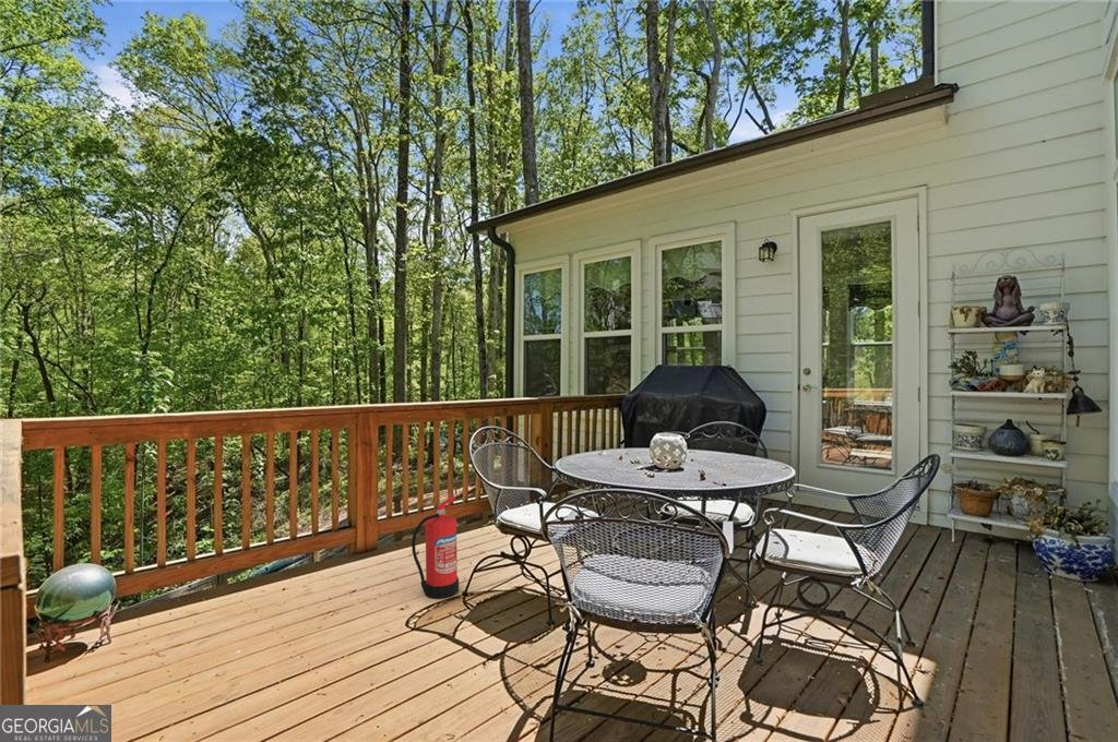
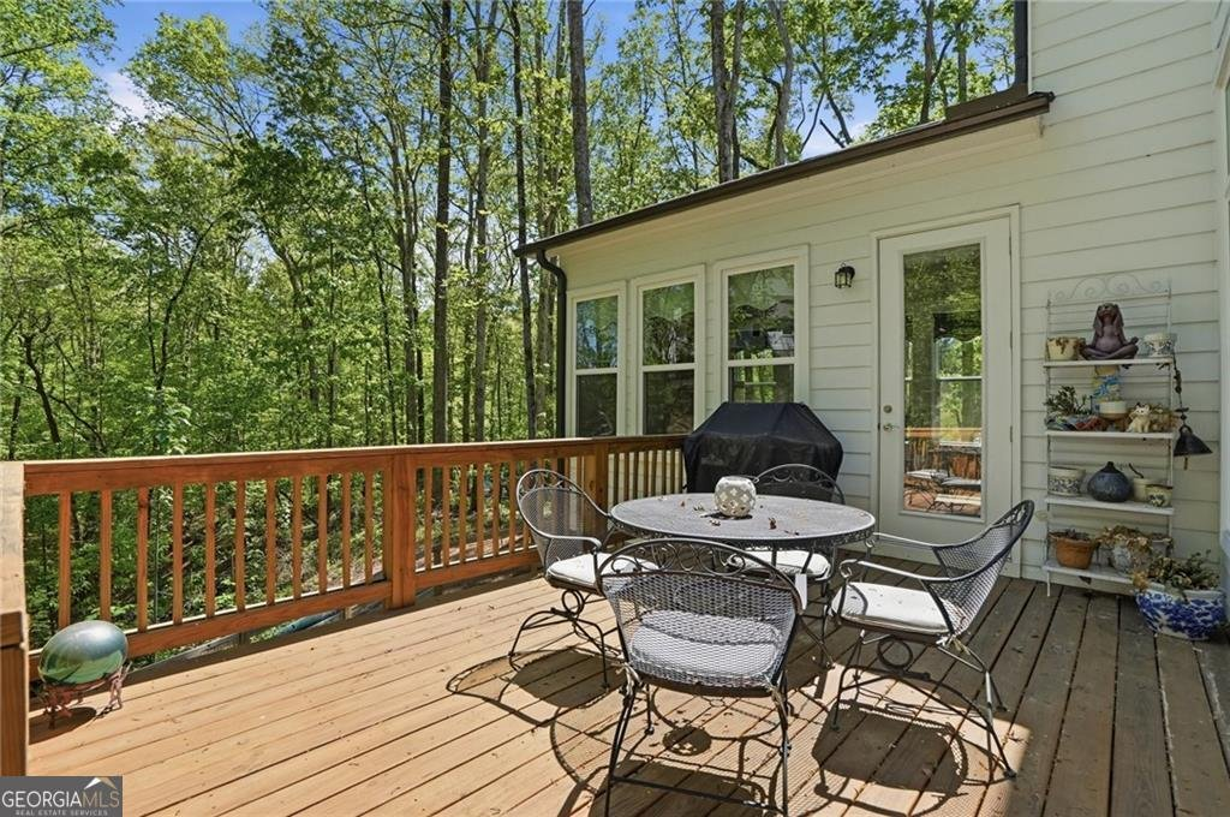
- fire extinguisher (433, 548)
